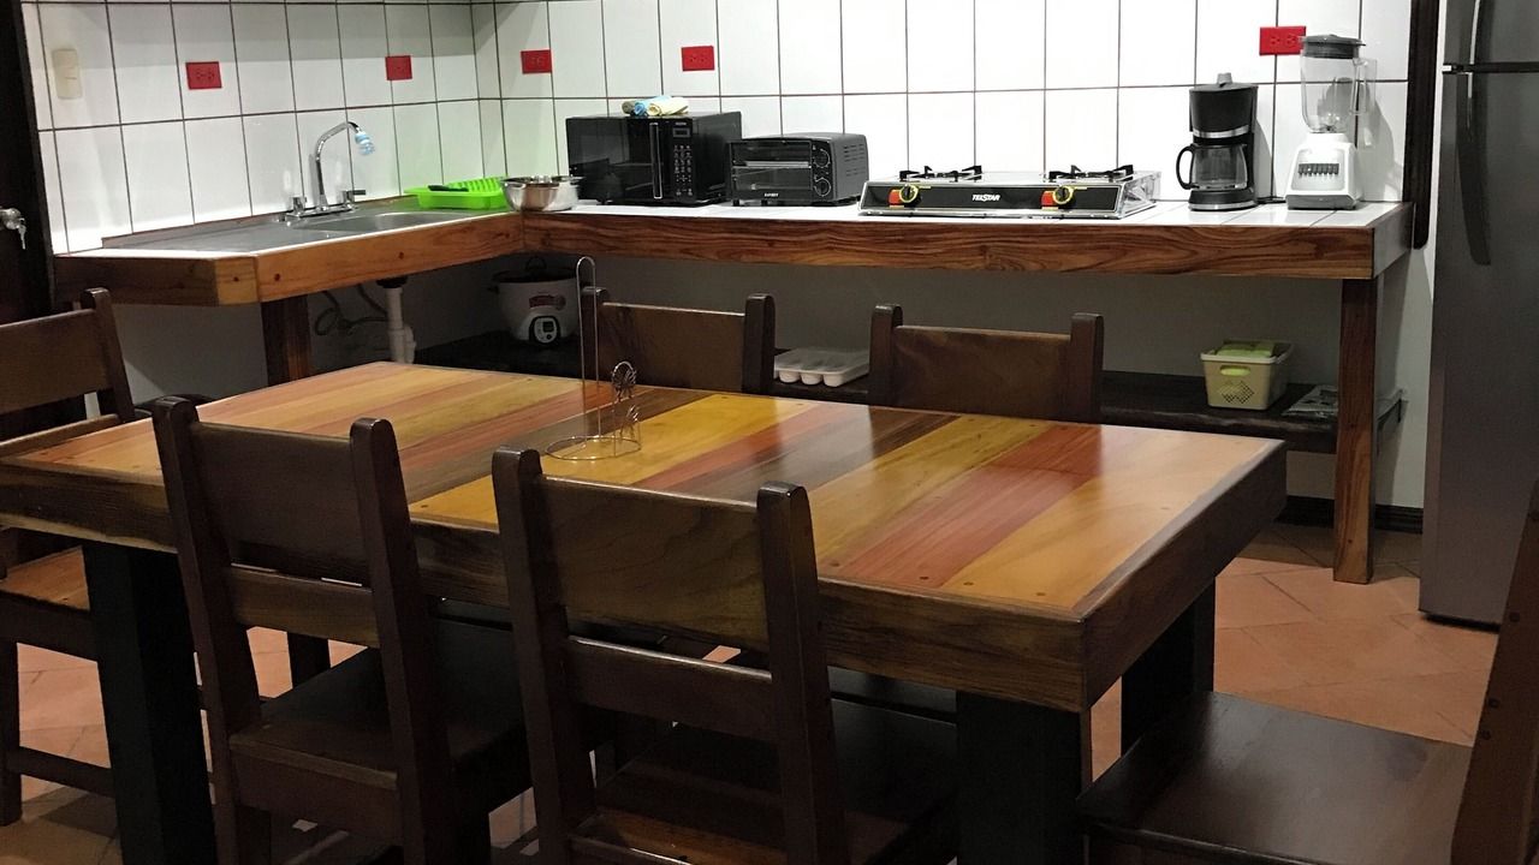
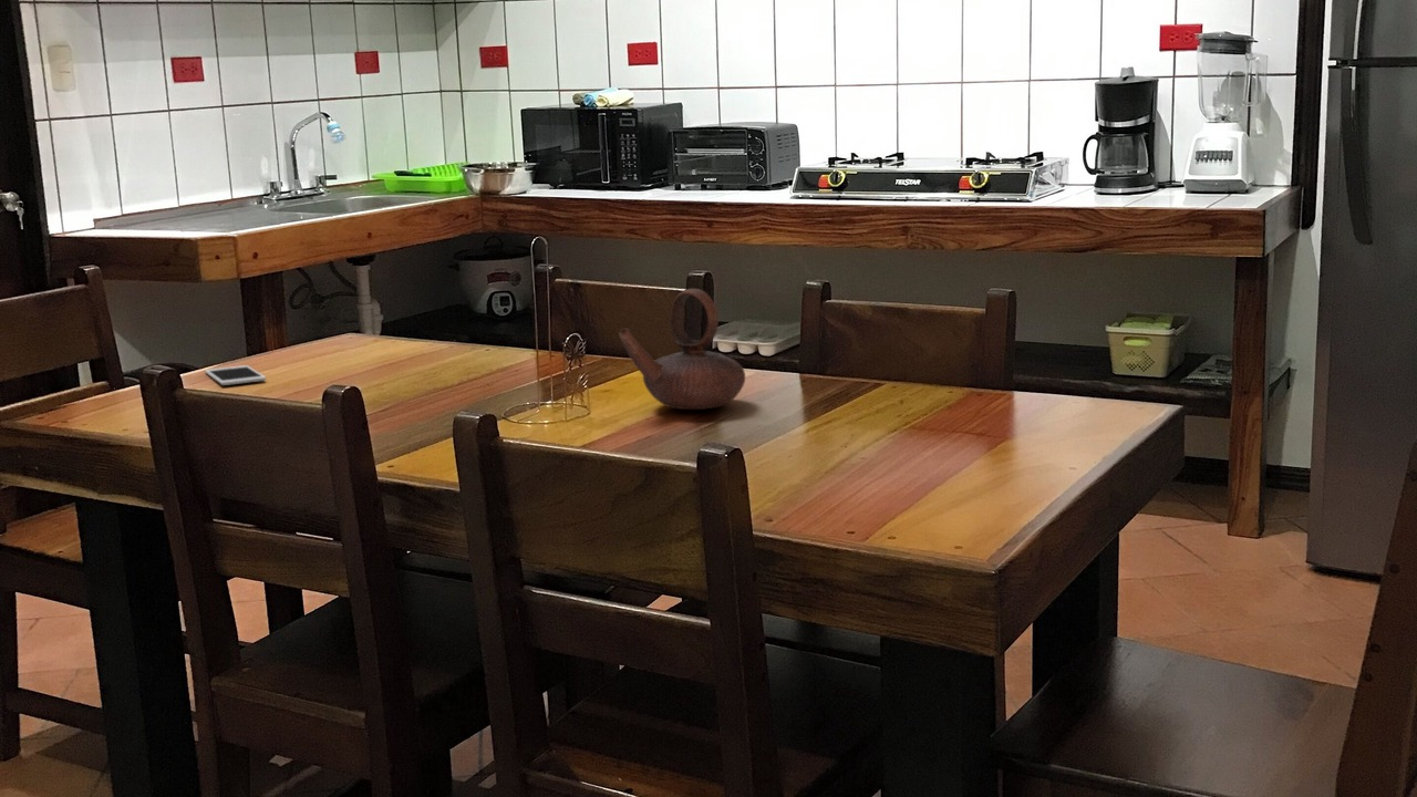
+ cell phone (235, 374)
+ teapot (680, 352)
